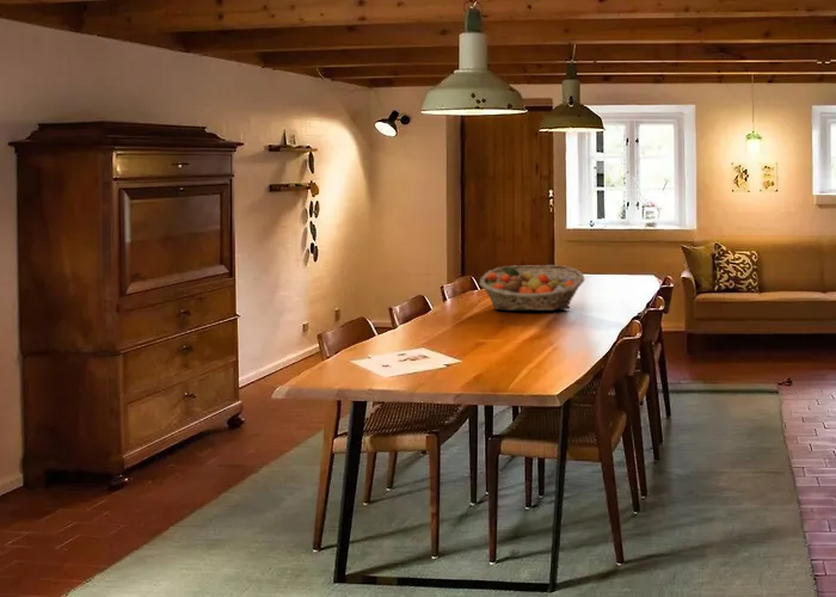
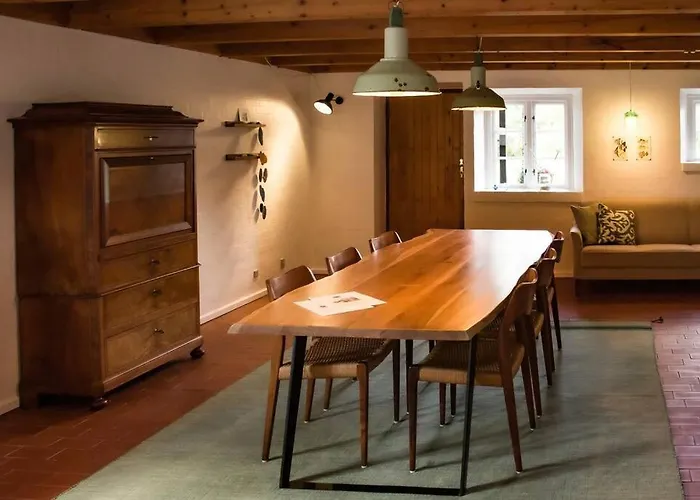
- fruit basket (531, 287)
